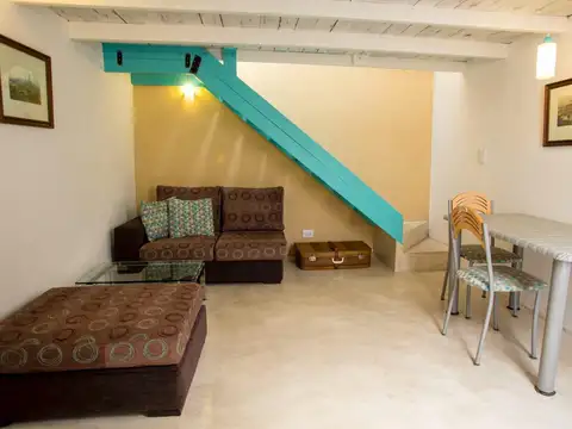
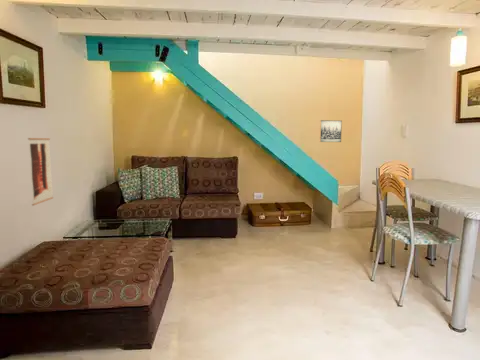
+ wall art (41, 170)
+ wall art (330, 131)
